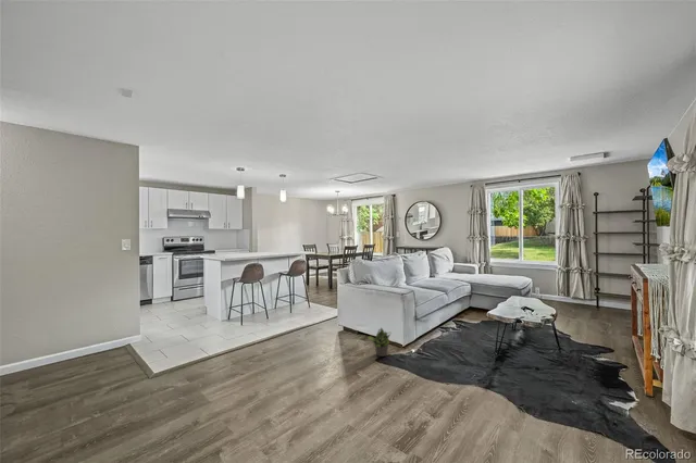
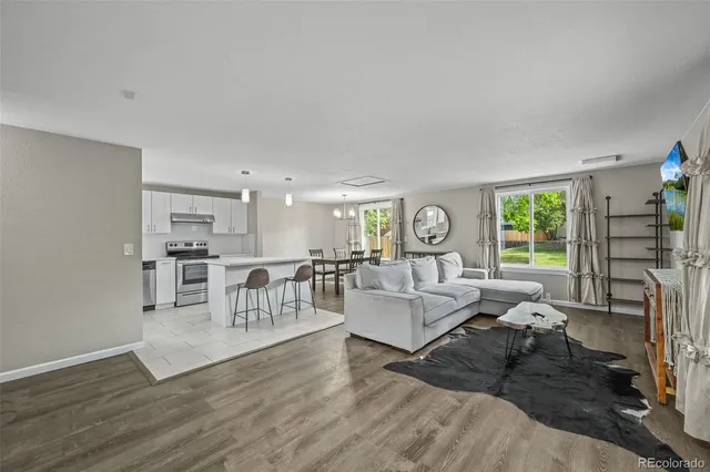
- potted plant (378, 341)
